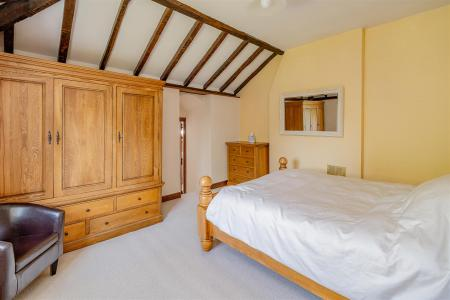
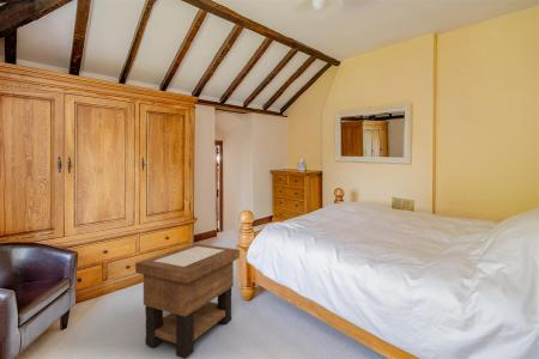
+ side table (189, 292)
